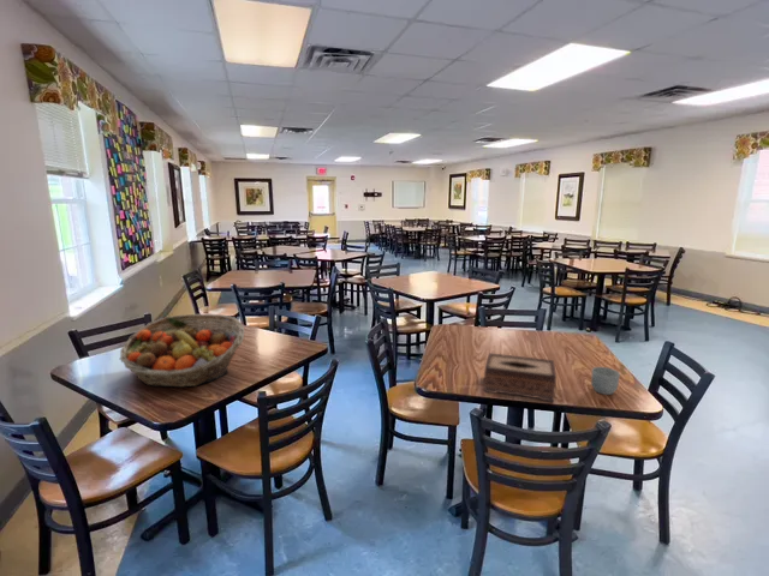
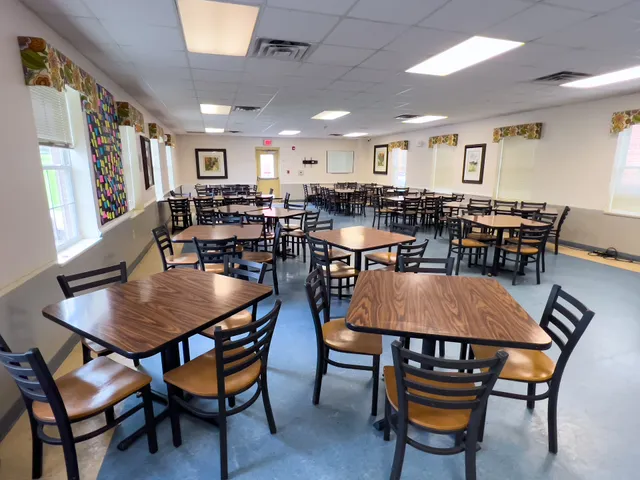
- tissue box (519, 376)
- fruit basket (185, 348)
- mug (603, 379)
